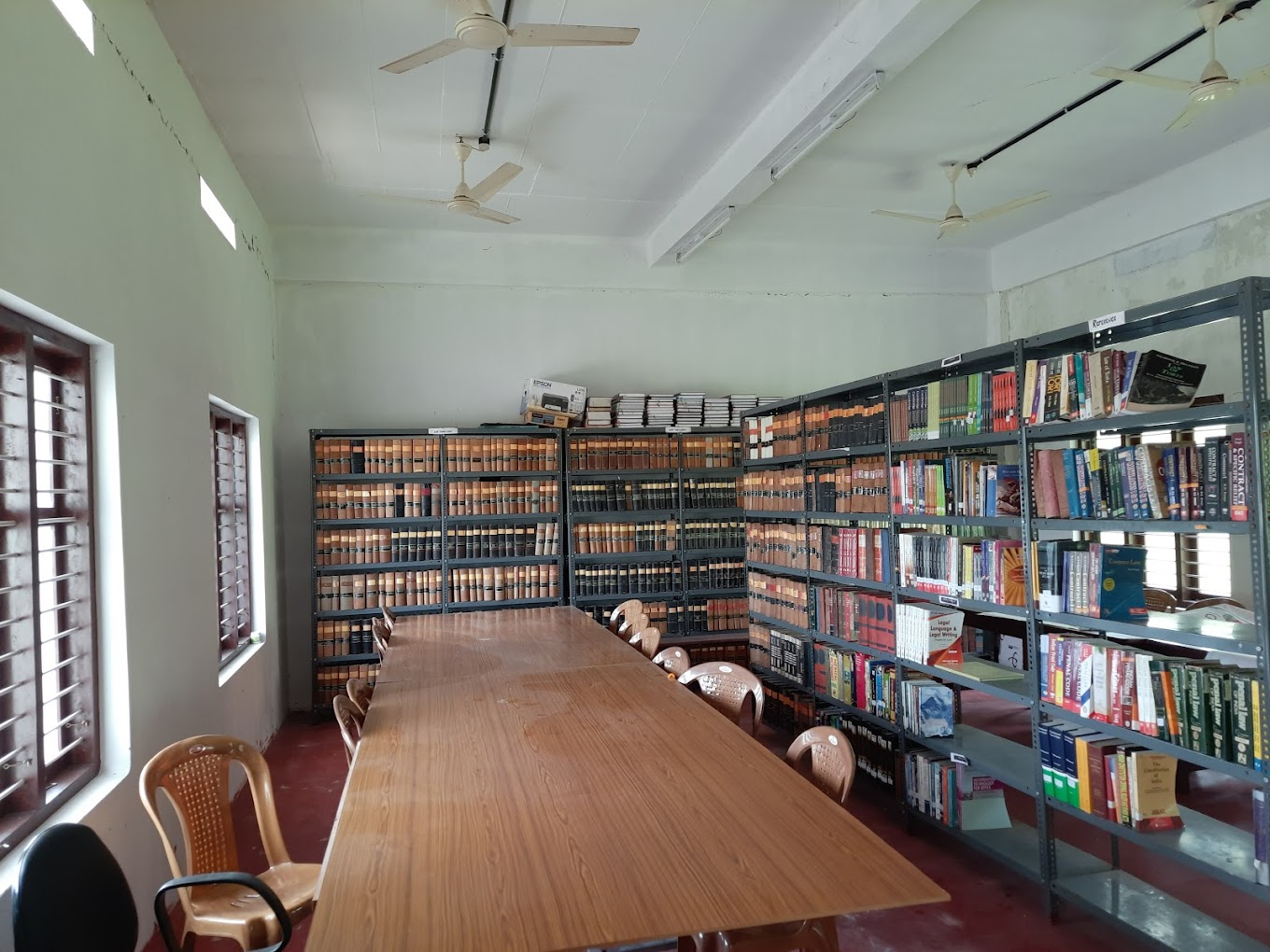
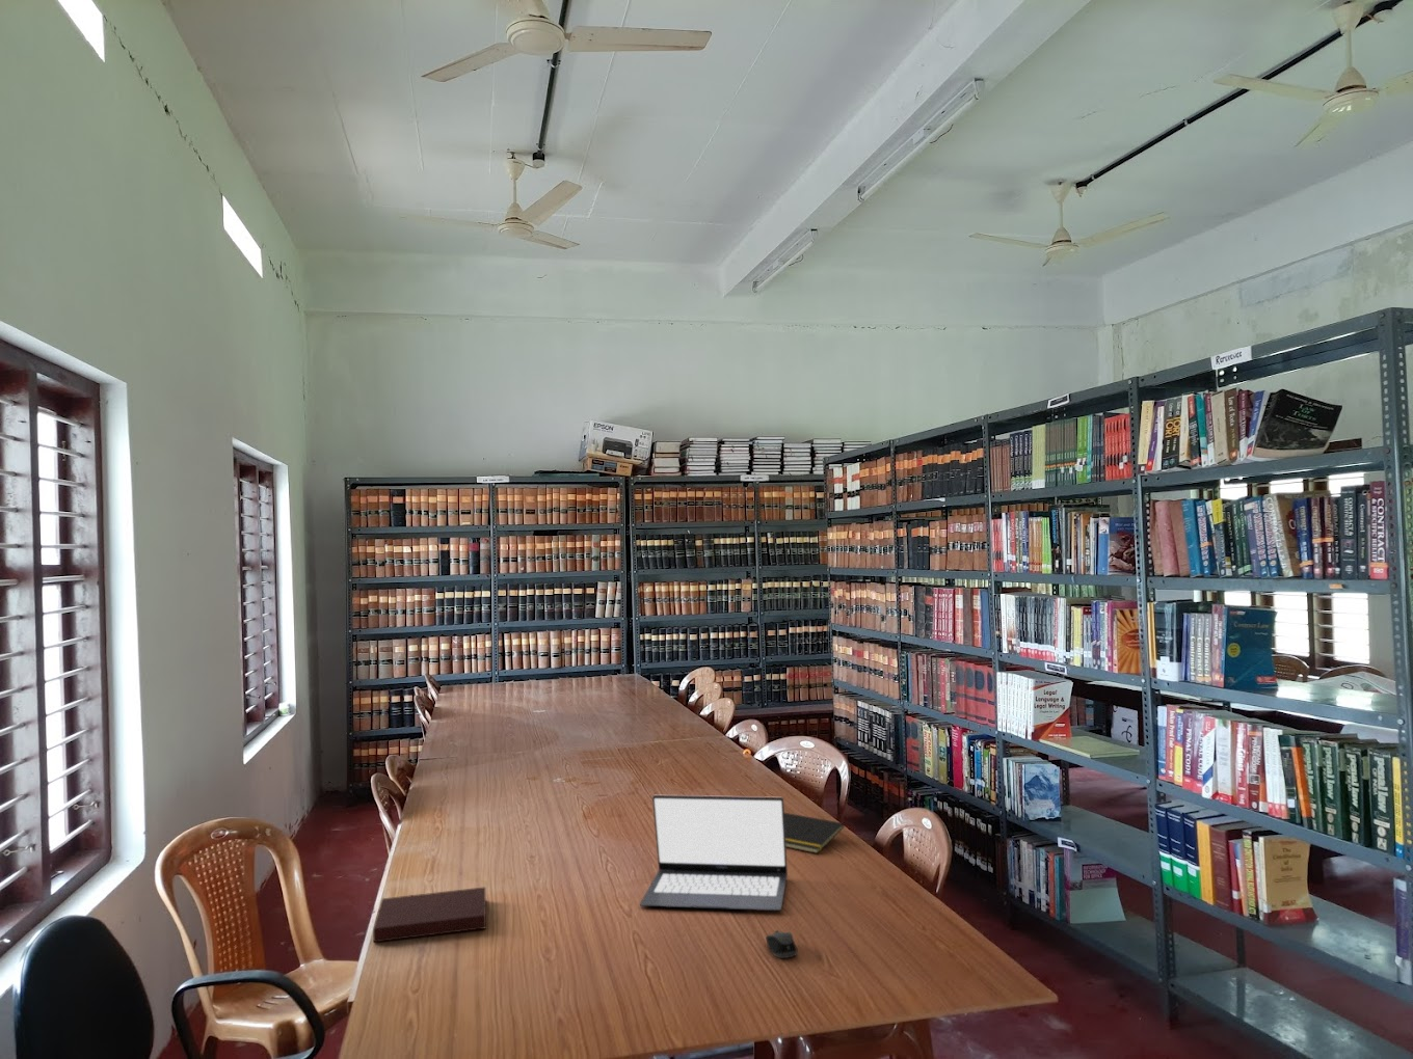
+ notebook (432, 912)
+ notepad (797, 831)
+ computer mouse (781, 941)
+ laptop (714, 848)
